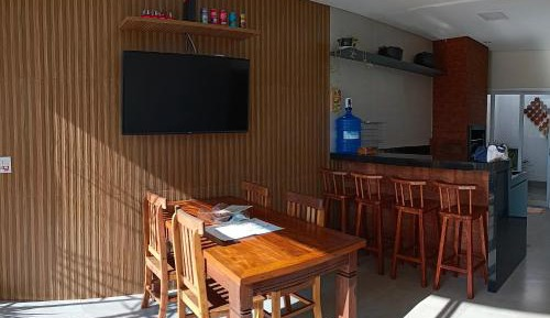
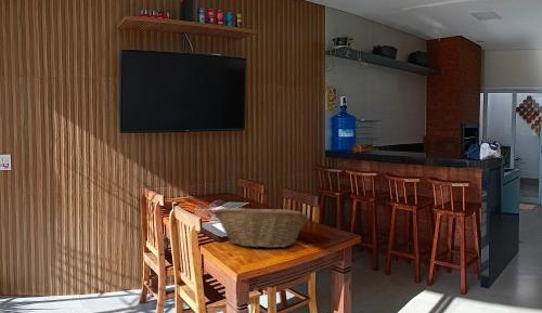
+ fruit basket (260, 222)
